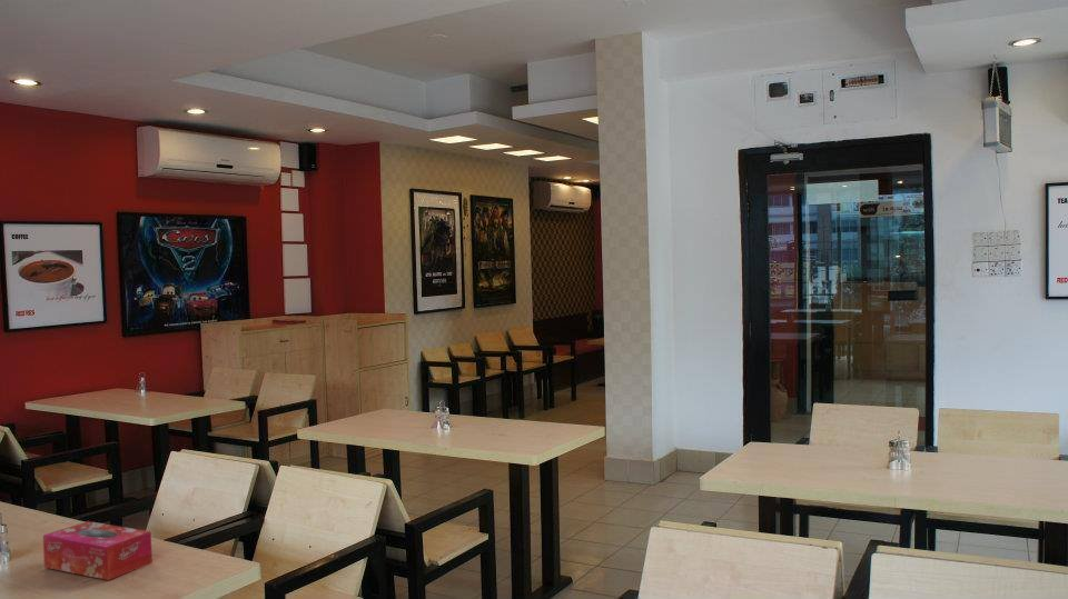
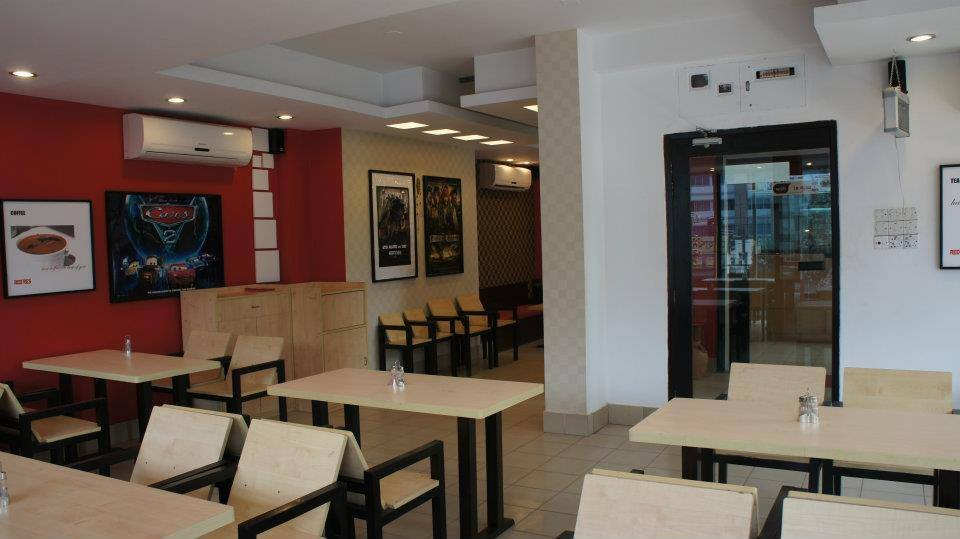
- tissue box (97, 549)
